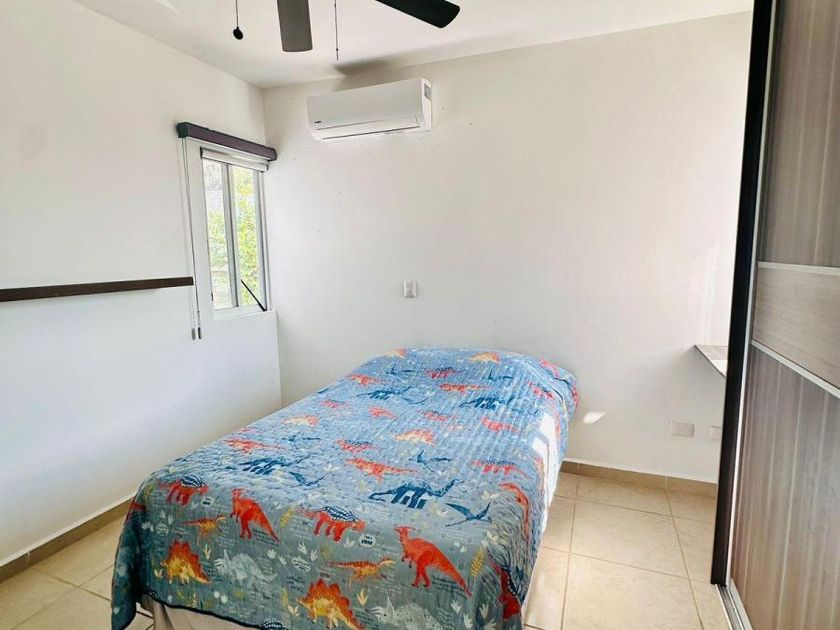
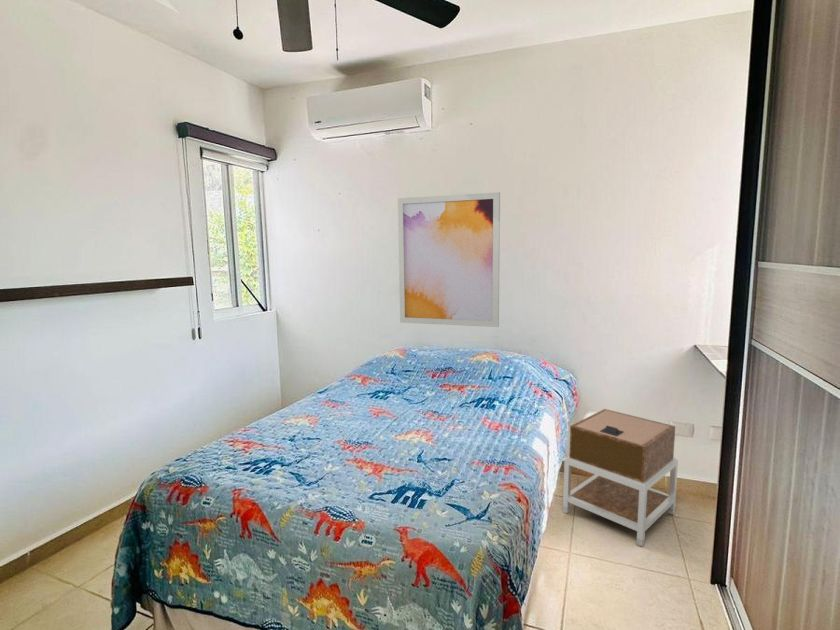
+ nightstand (620, 467)
+ wall art (447, 261)
